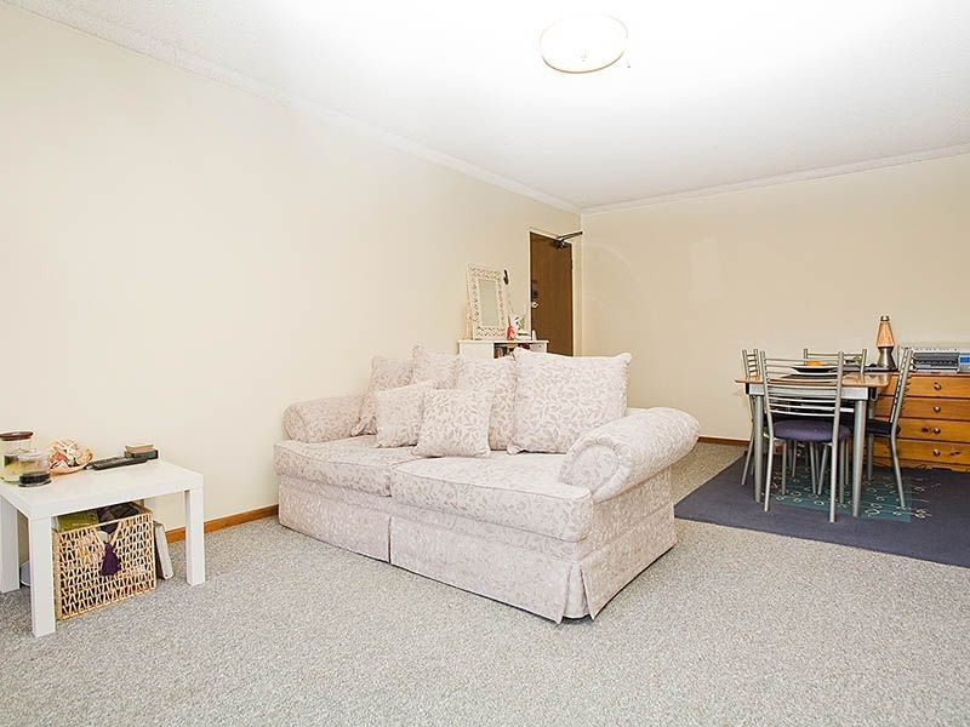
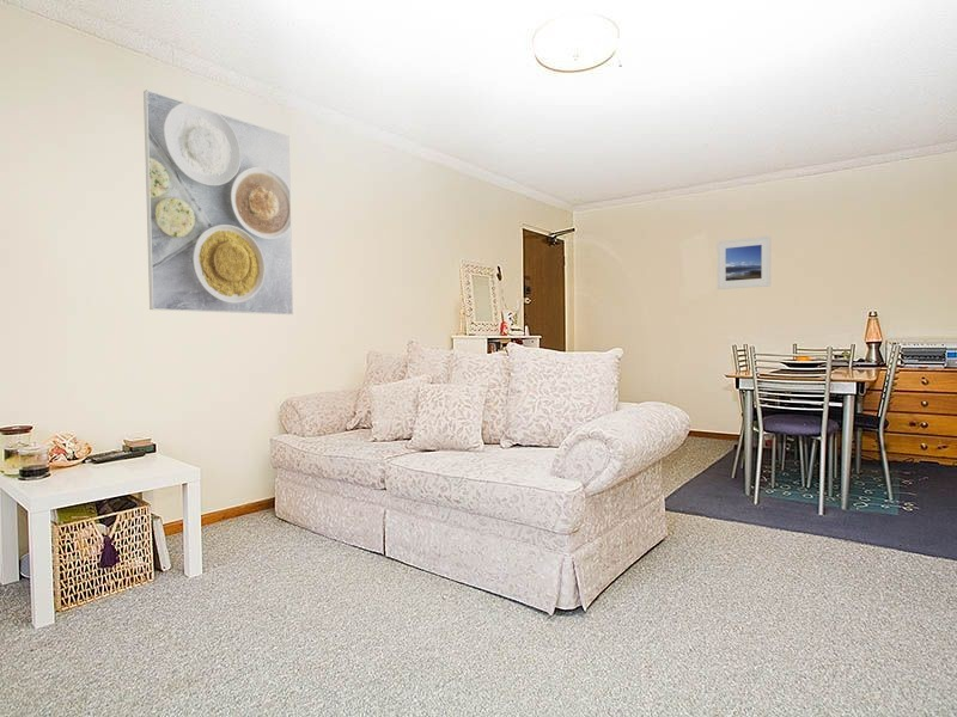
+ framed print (743, 263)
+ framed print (226, 214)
